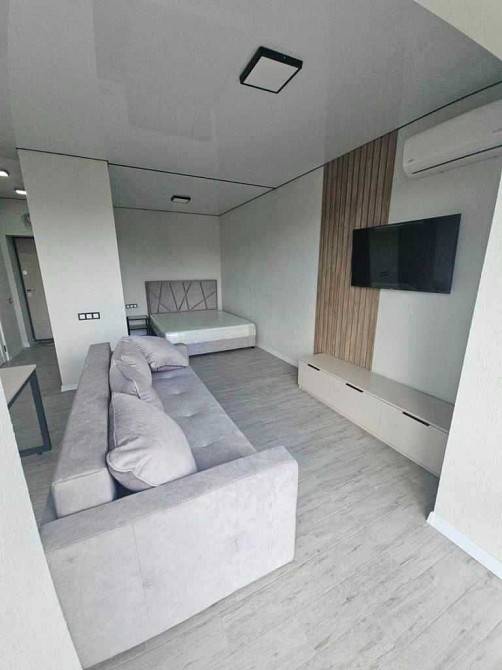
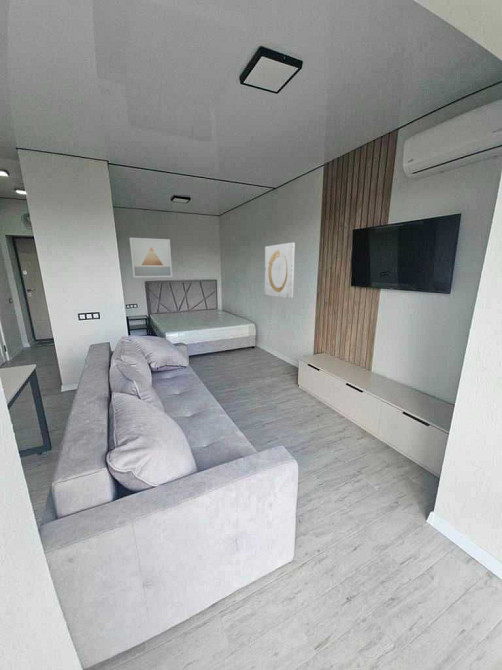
+ wall art (278, 271)
+ wall art (151, 258)
